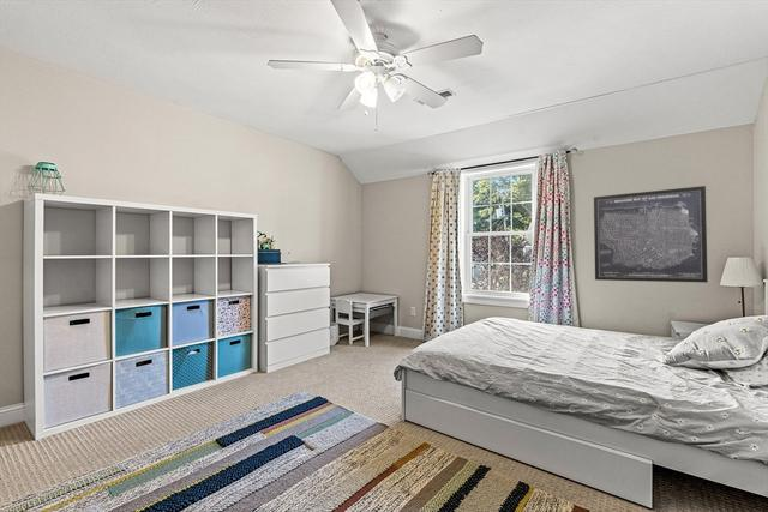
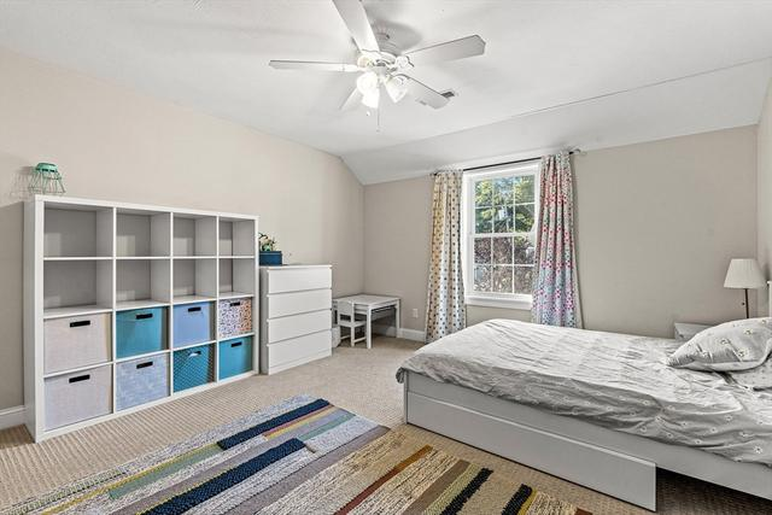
- wall art (646, 236)
